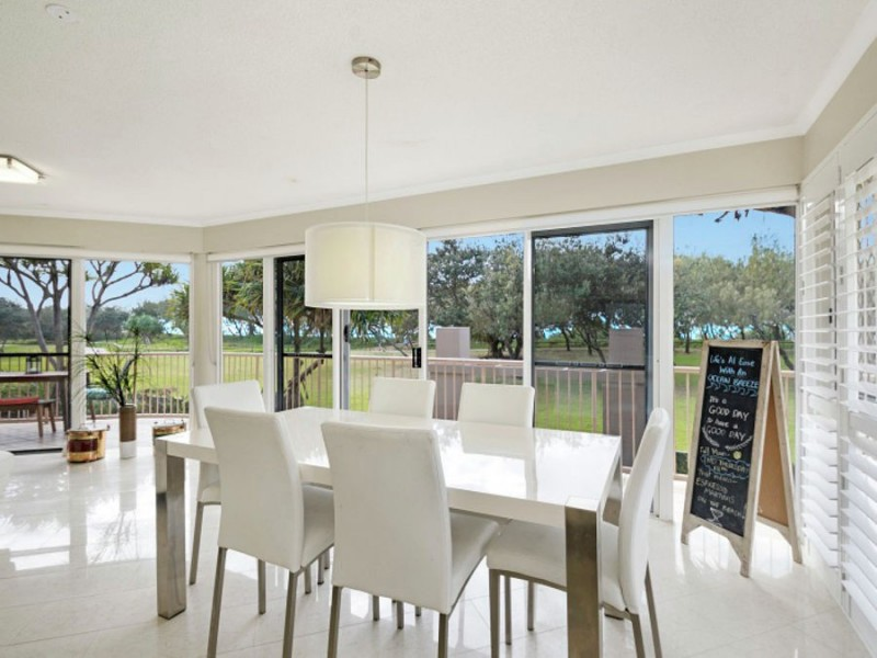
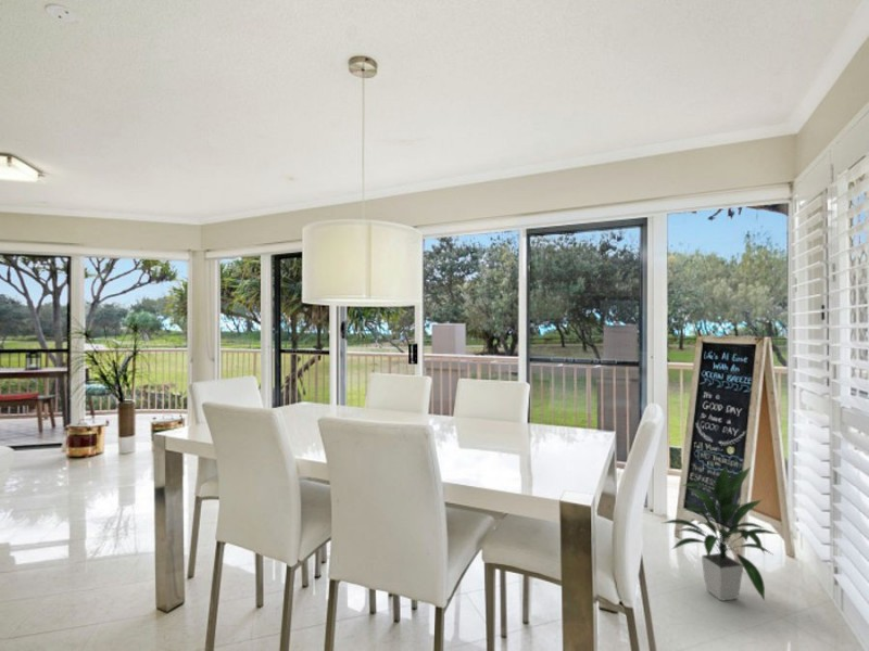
+ indoor plant (722, 532)
